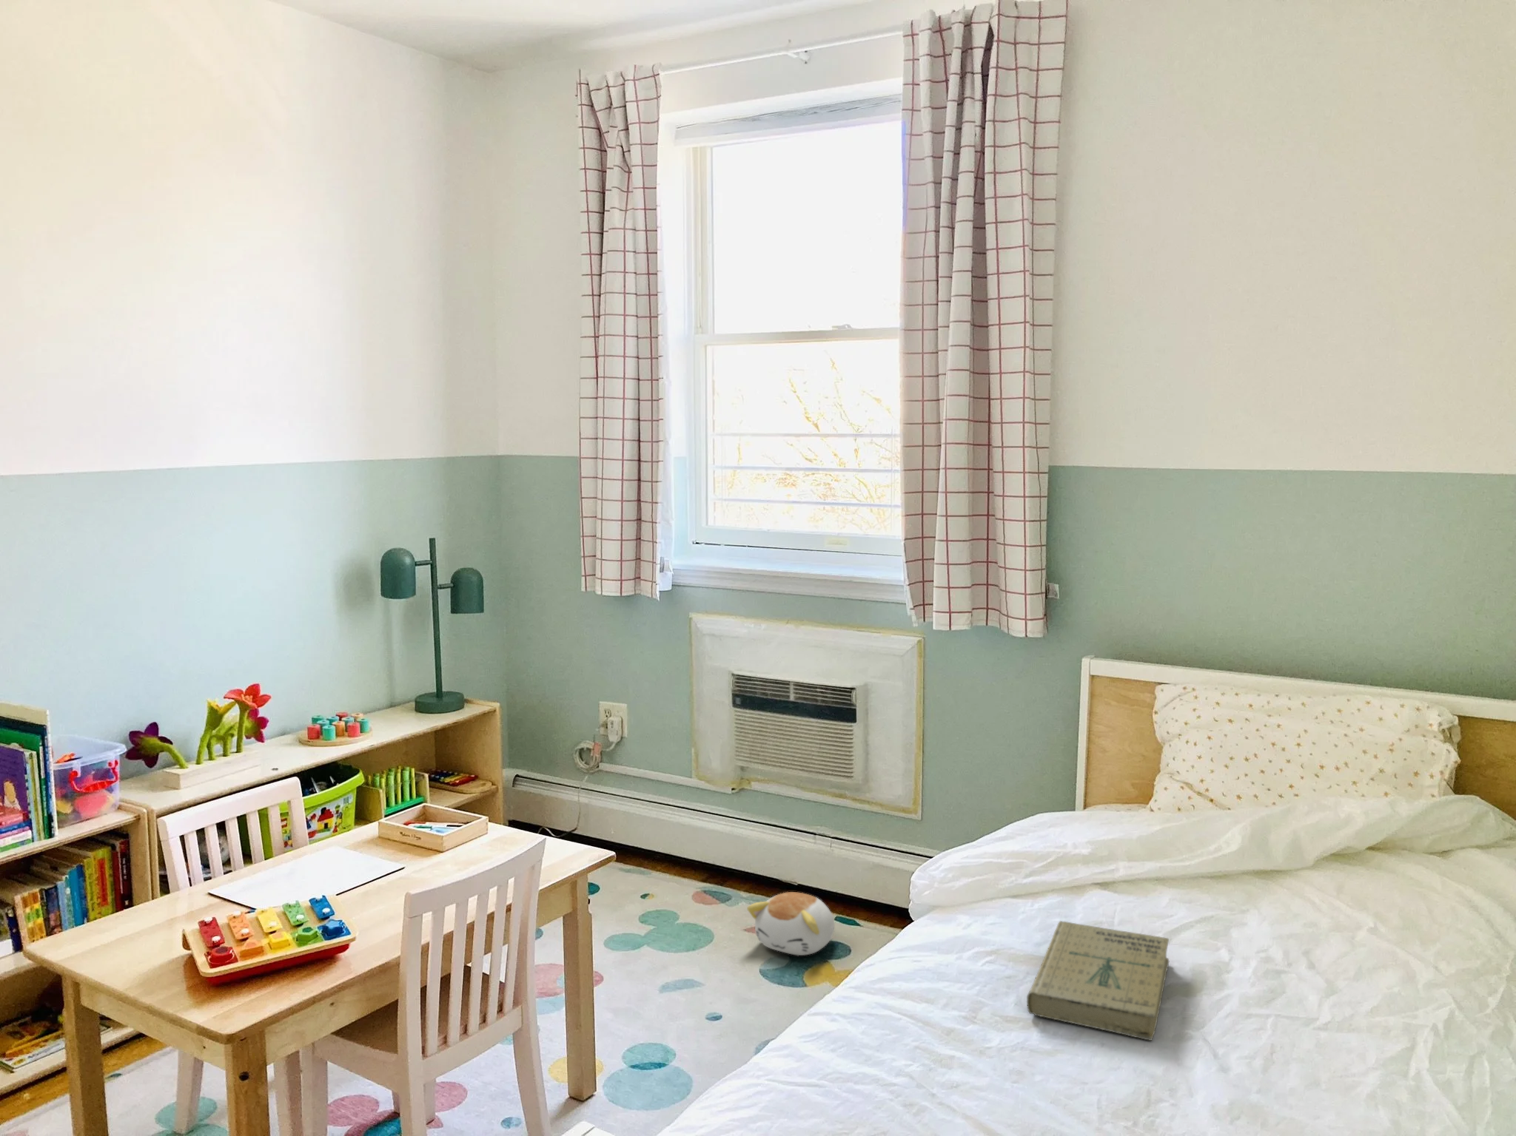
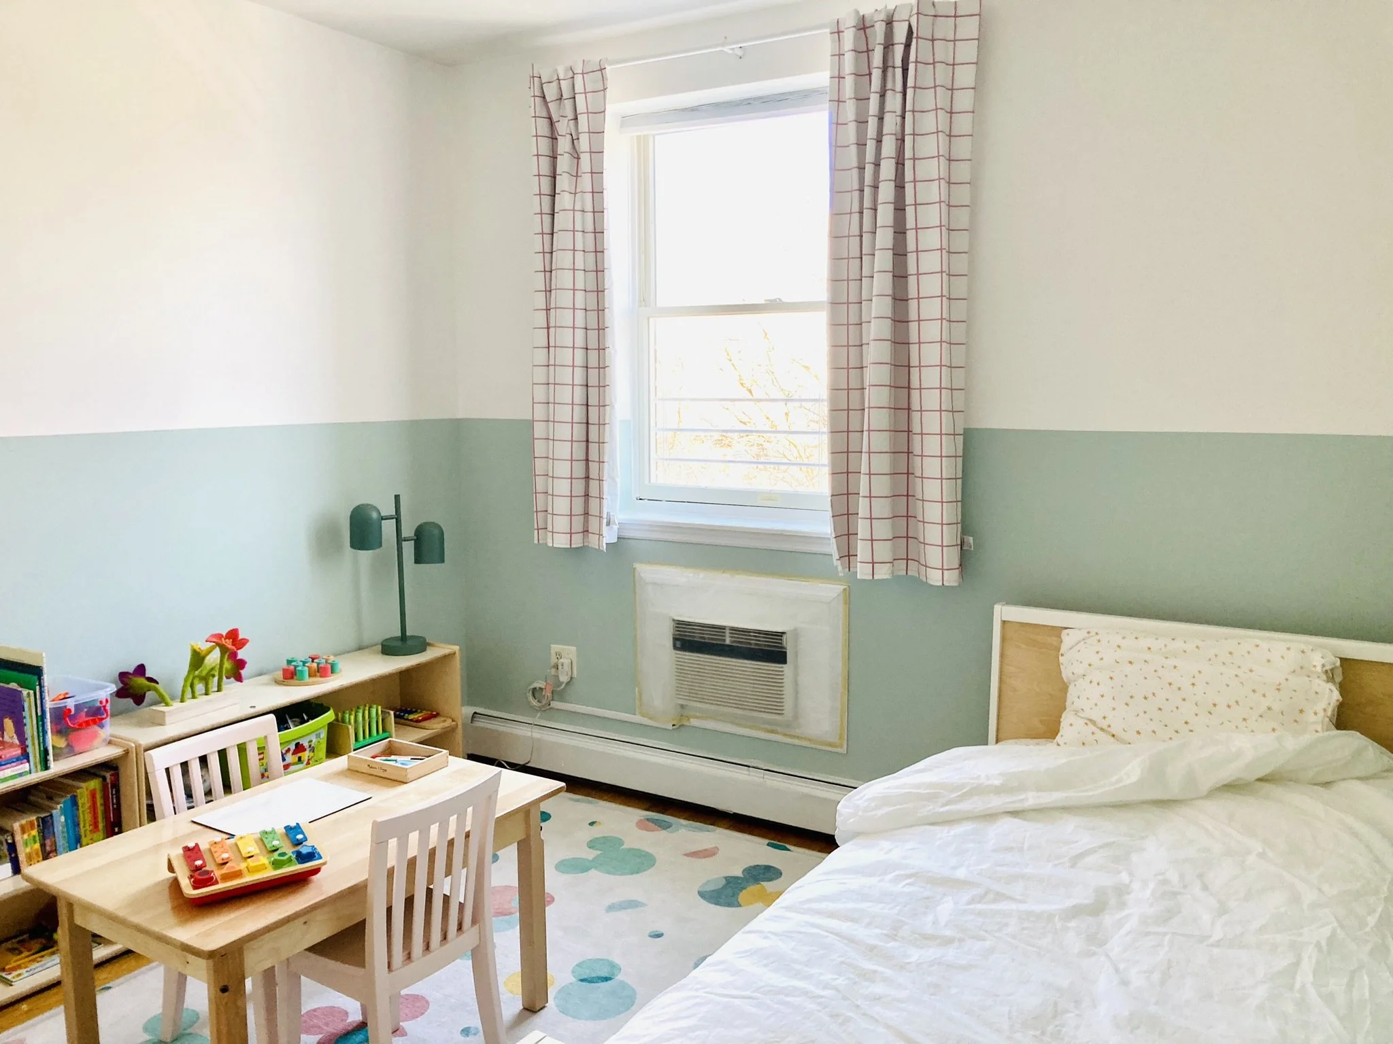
- plush toy (799, 918)
- book (1101, 975)
